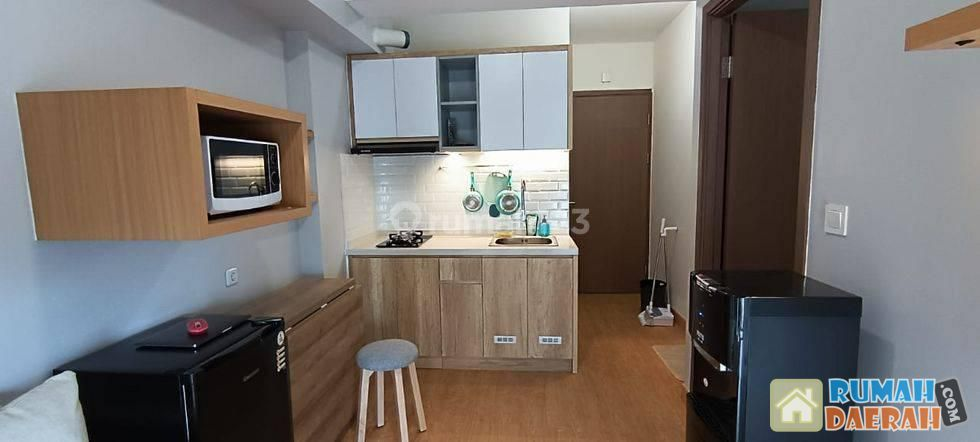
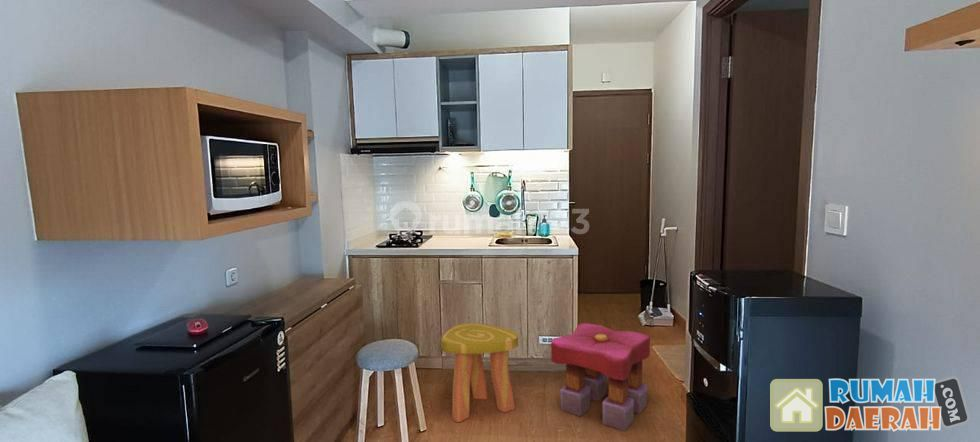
+ stool (475, 371)
+ stool (600, 372)
